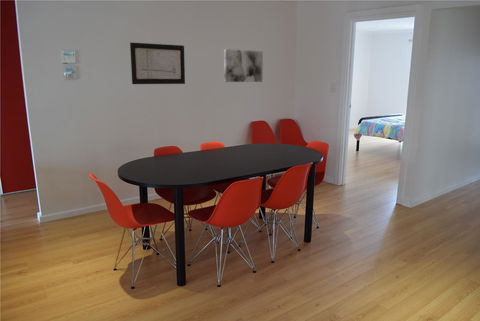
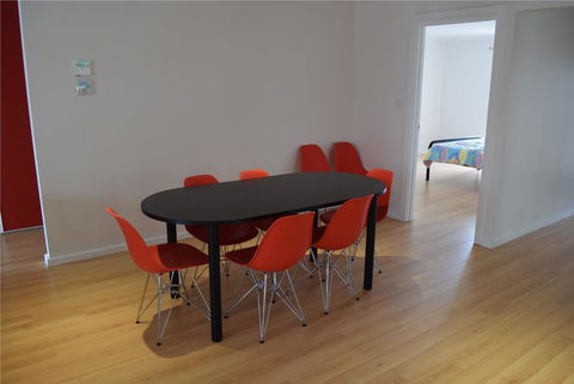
- wall art (158, 64)
- wall art (243, 66)
